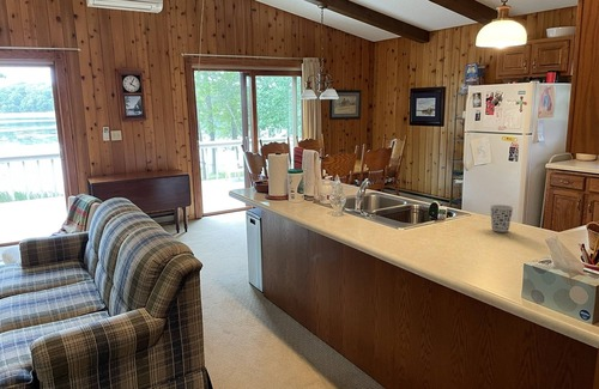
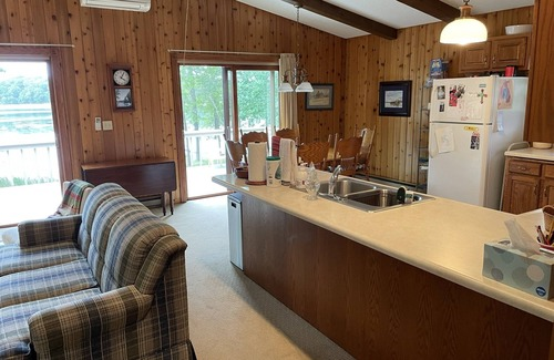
- cup (501, 218)
